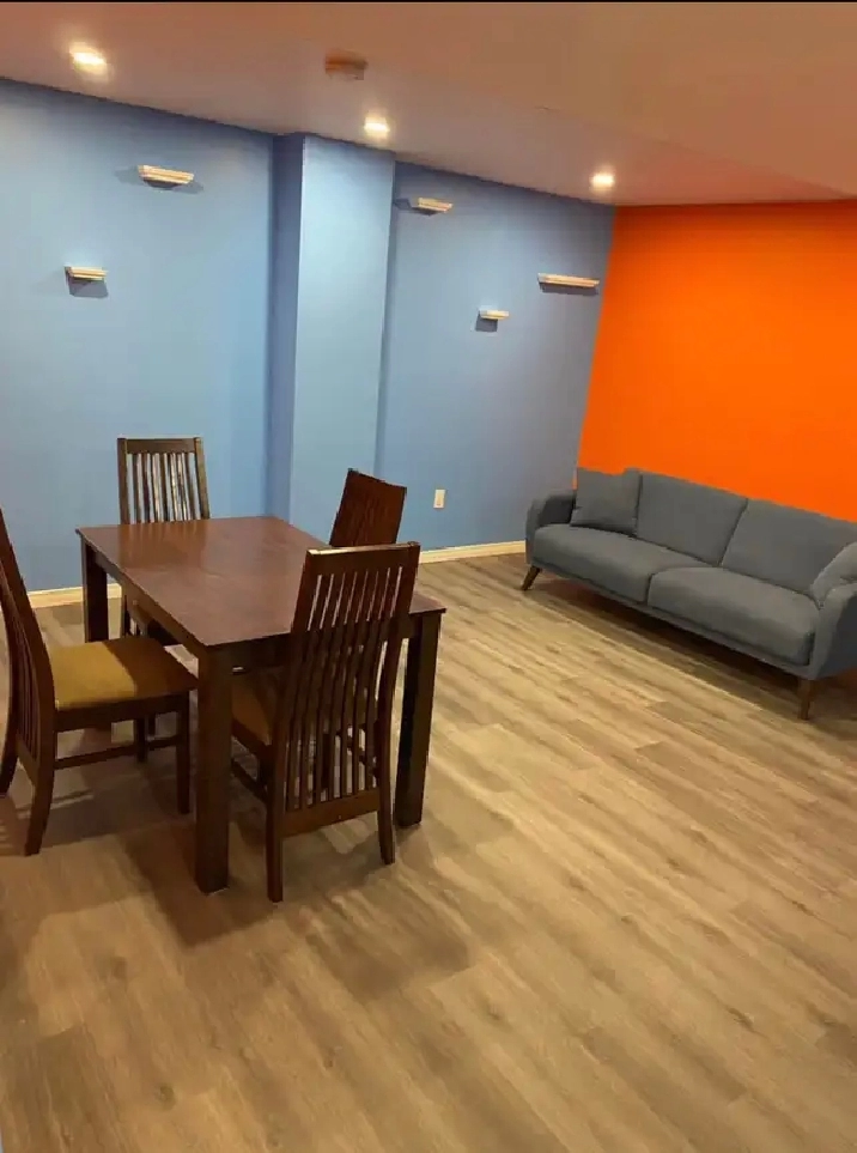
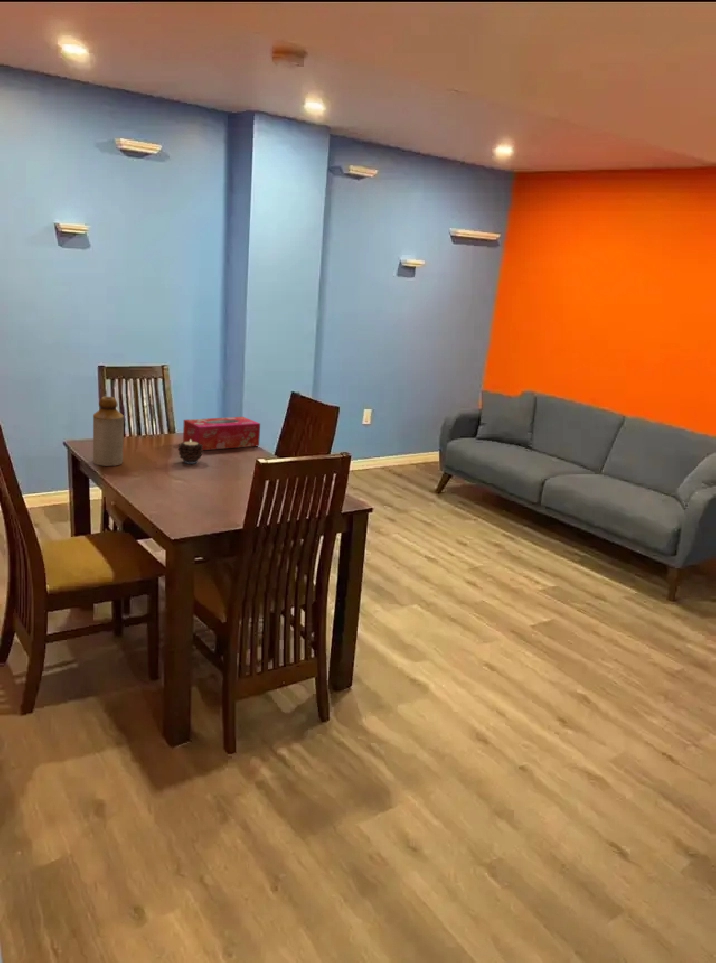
+ tissue box (221, 432)
+ bottle (108, 430)
+ candle (190, 450)
